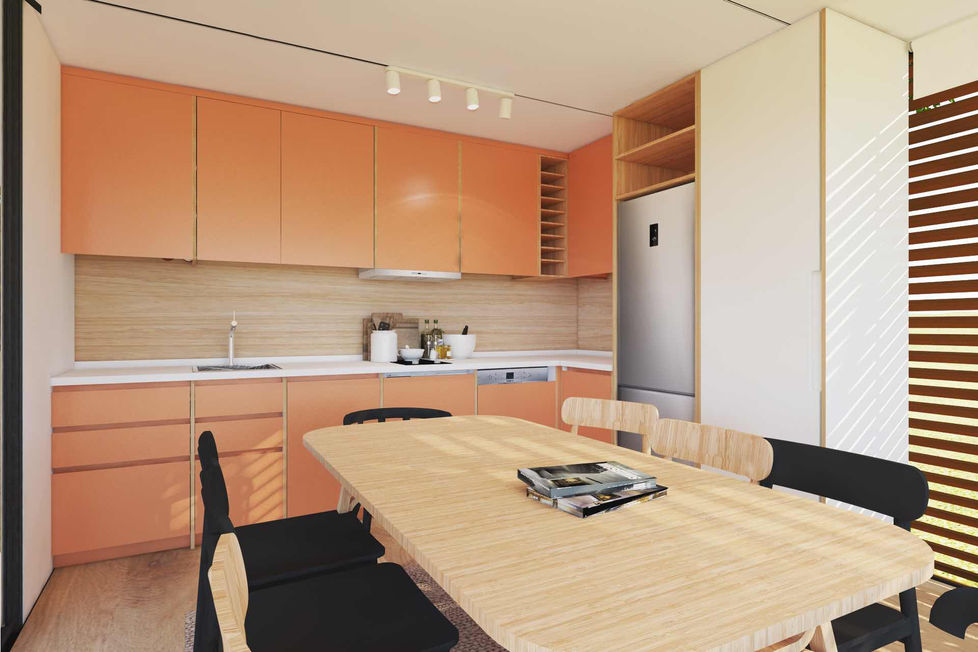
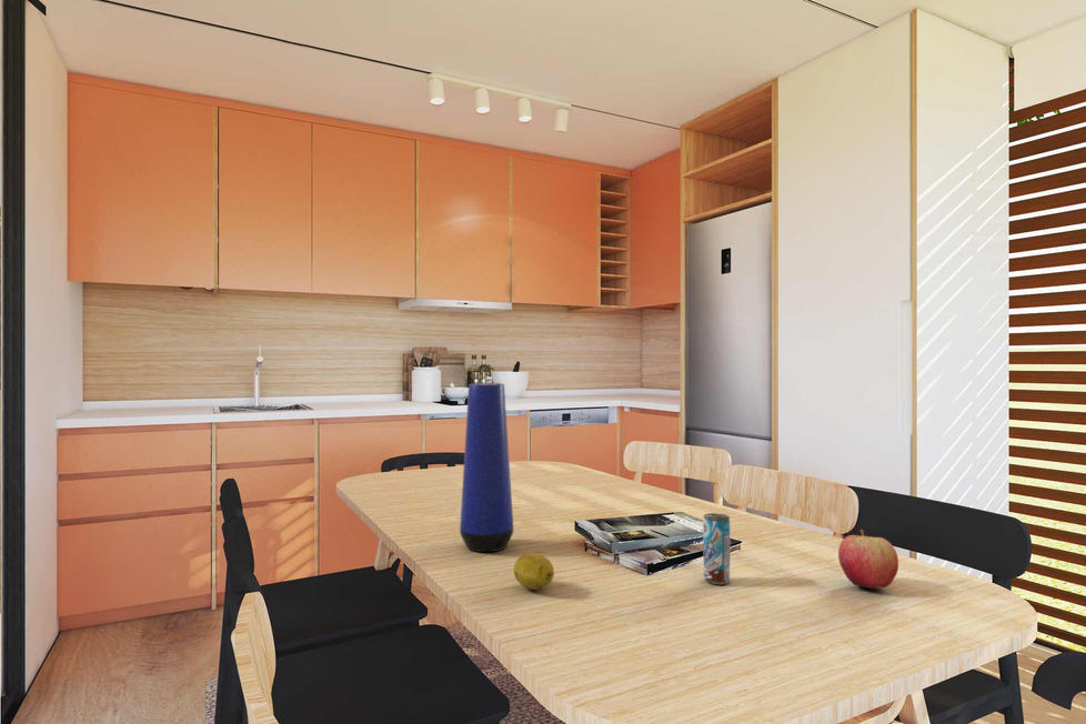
+ beverage can (716, 547)
+ vase (486, 464)
+ apple (867, 560)
+ fruit (532, 570)
